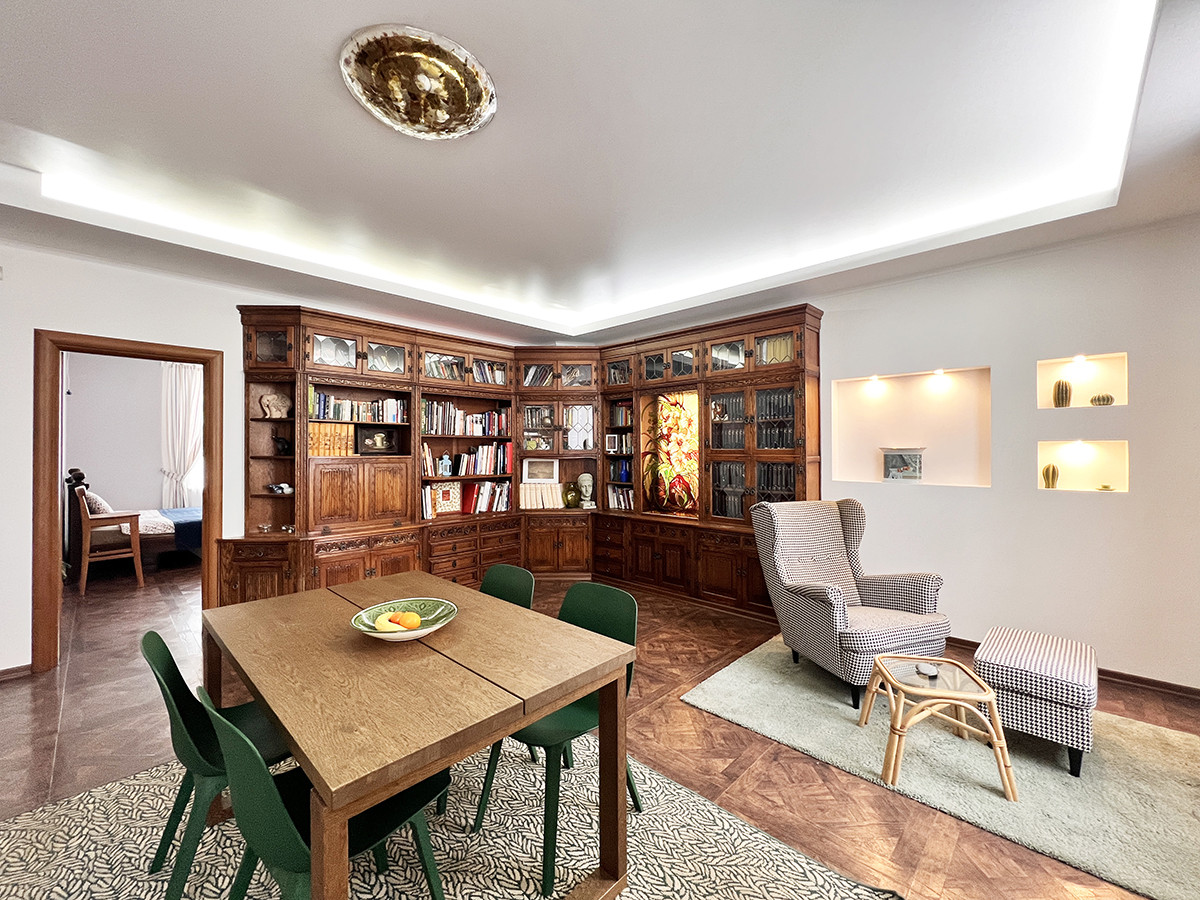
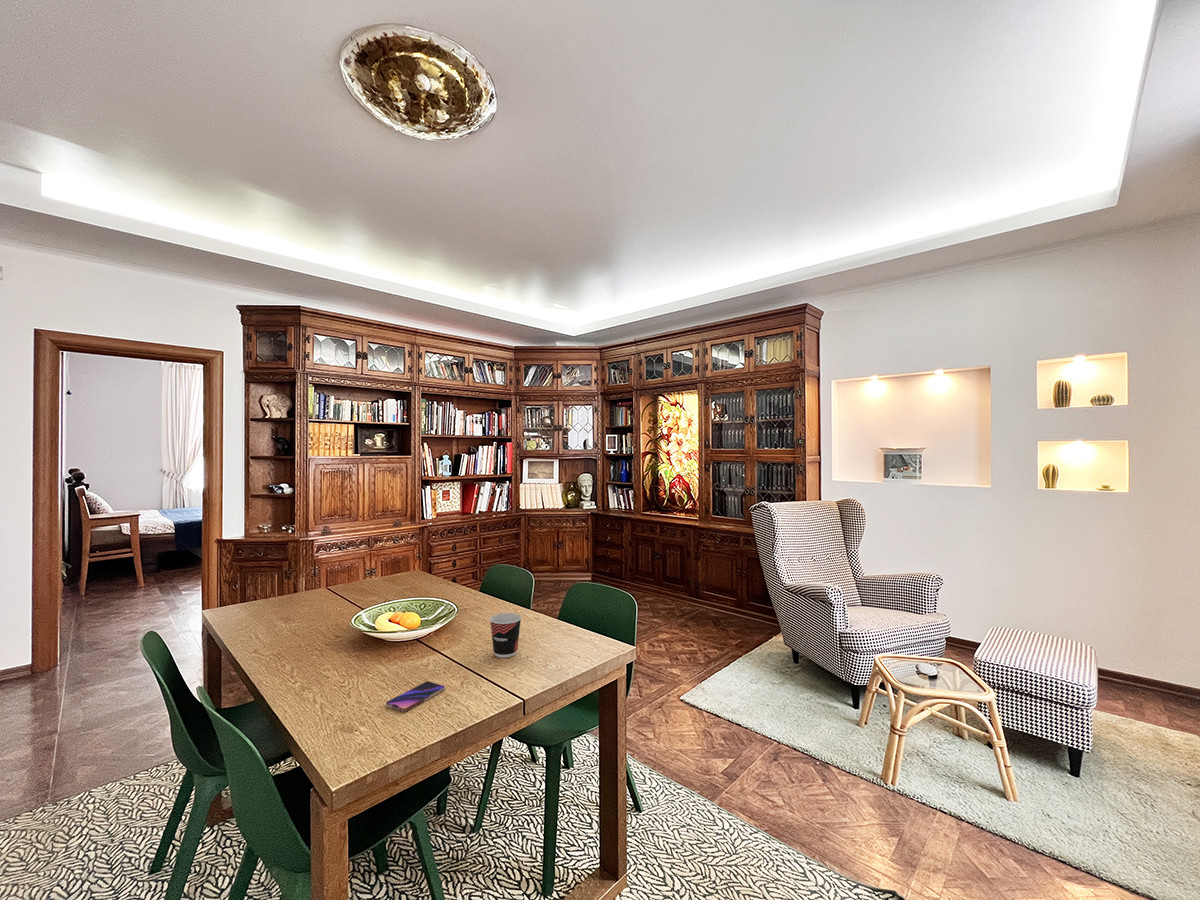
+ smartphone (416, 695)
+ cup (505, 635)
